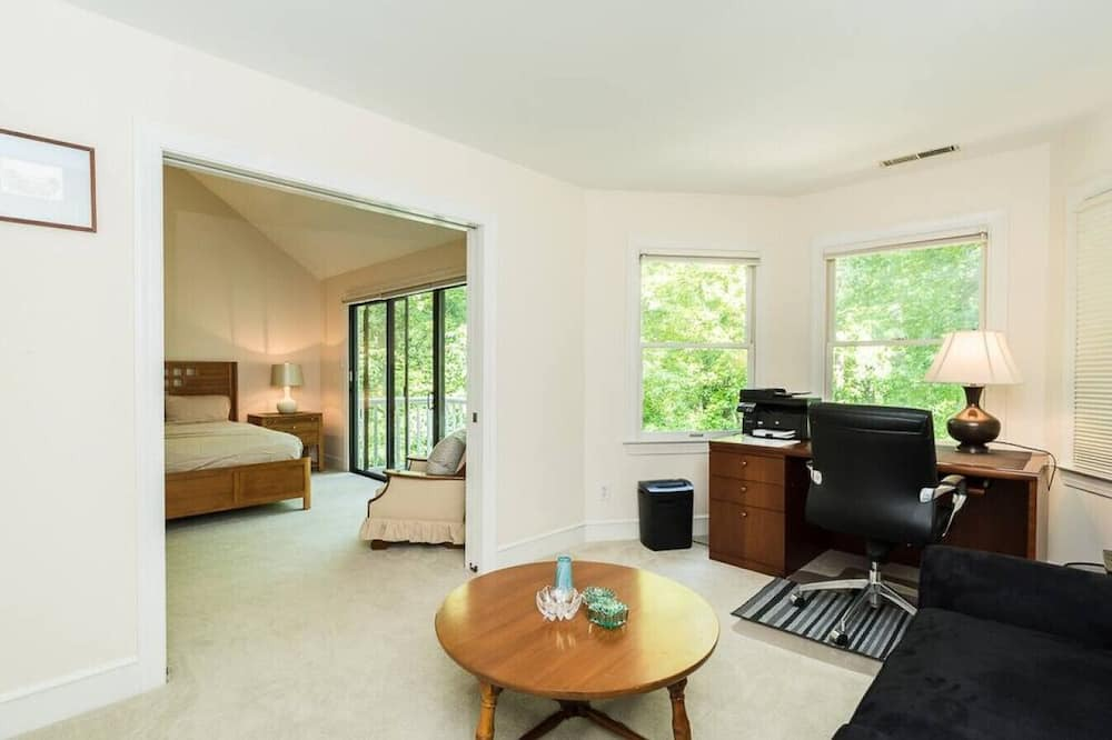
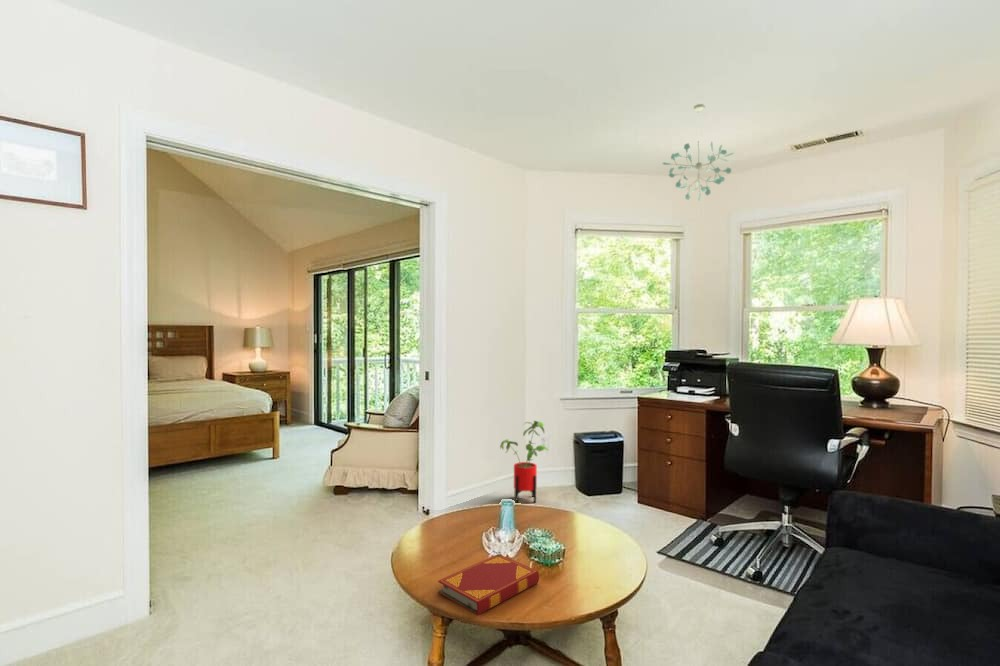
+ ceiling light fixture (698, 154)
+ hardback book (489, 581)
+ house plant (528, 460)
